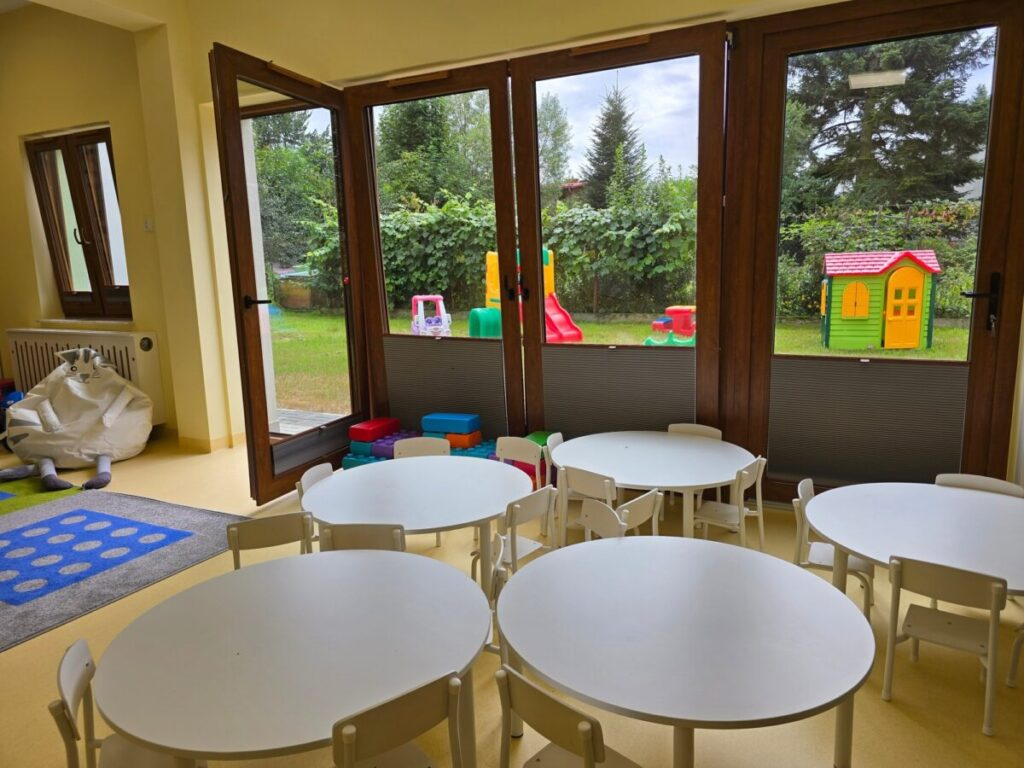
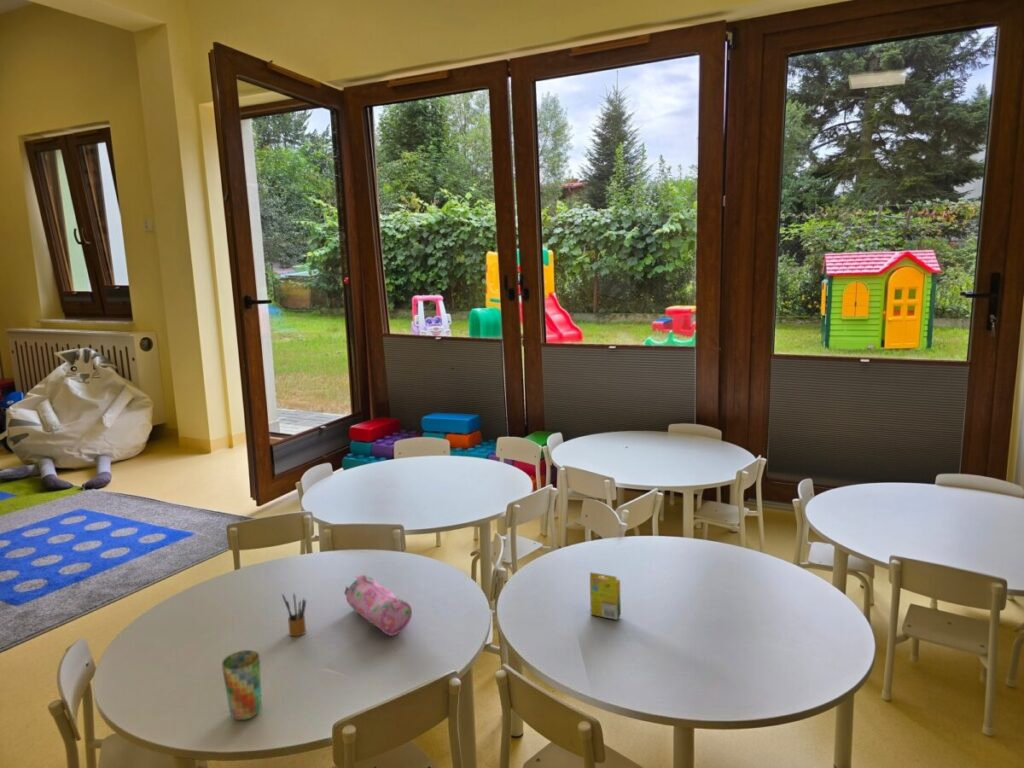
+ pencil case (377, 603)
+ pencil box (295, 613)
+ crayon box (605, 593)
+ cup (243, 686)
